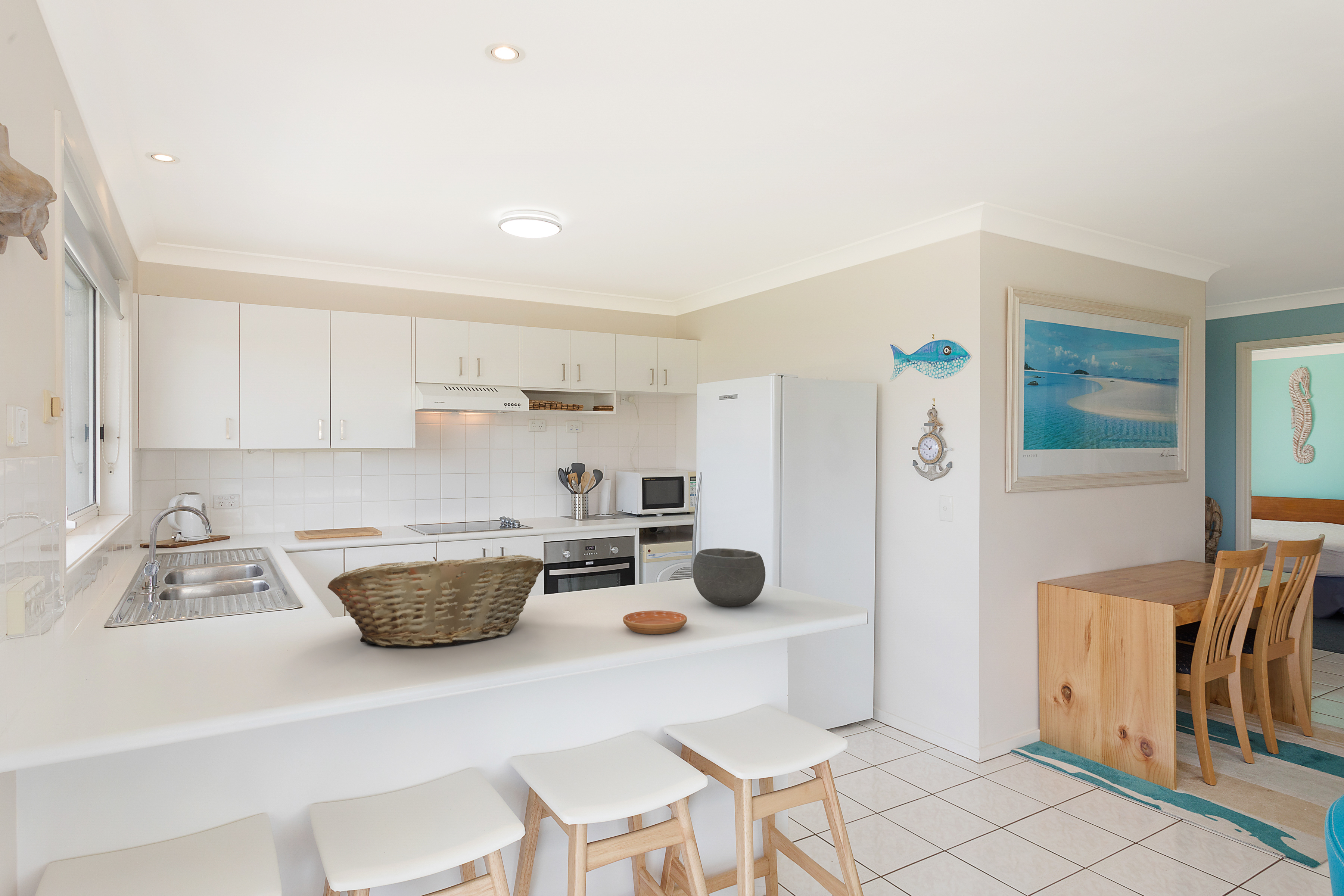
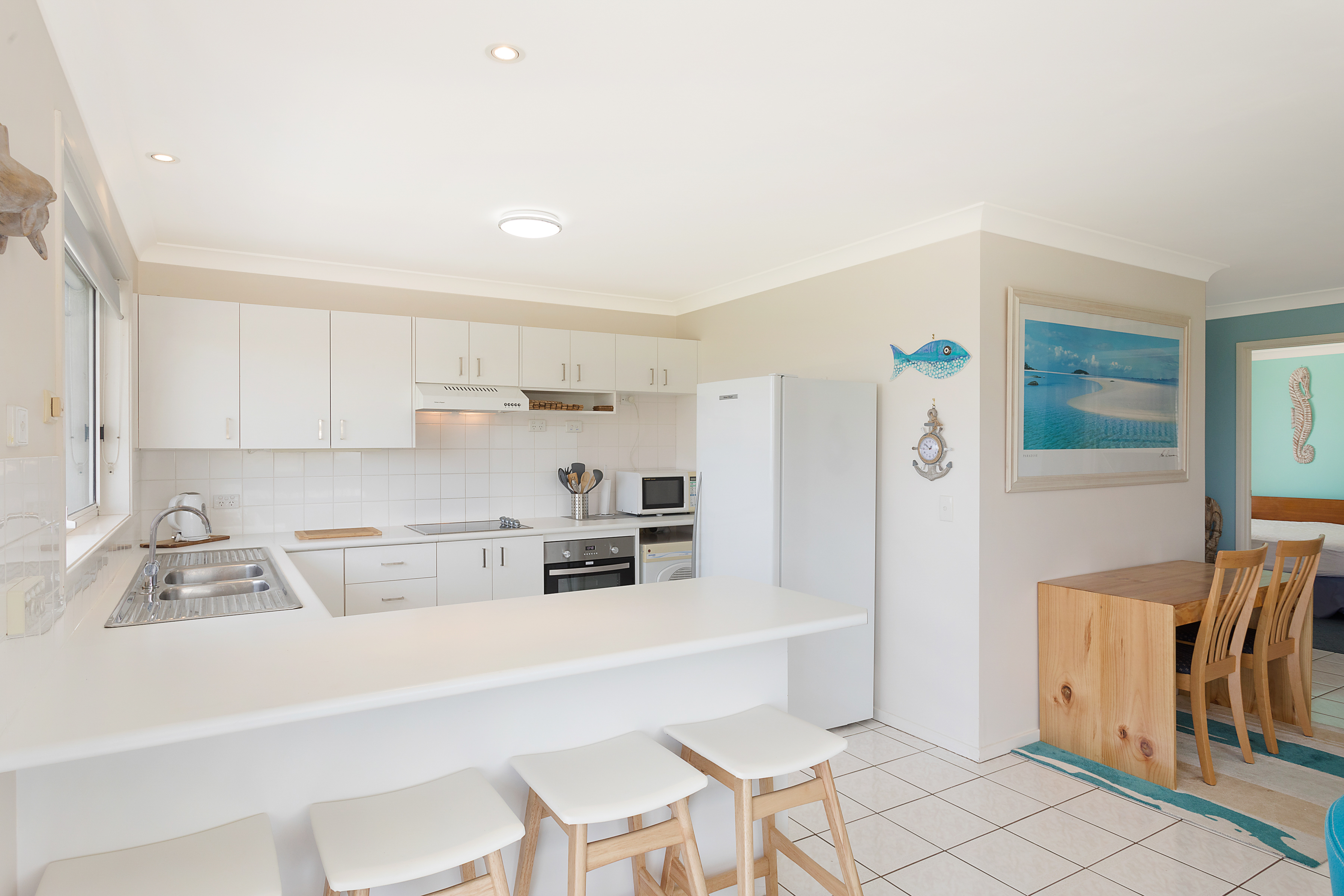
- saucer (655, 622)
- fruit basket (441, 592)
- bowl (729, 578)
